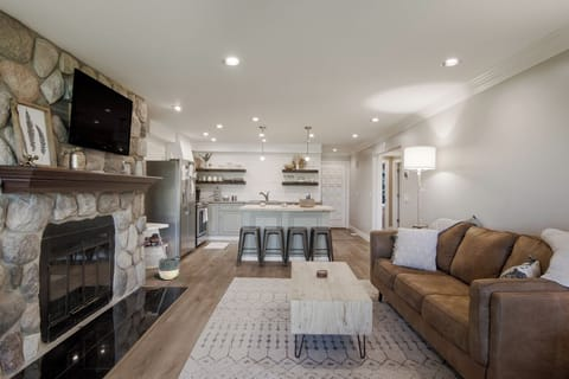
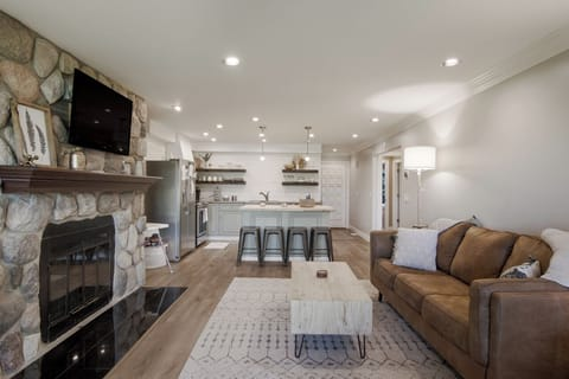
- planter (168, 269)
